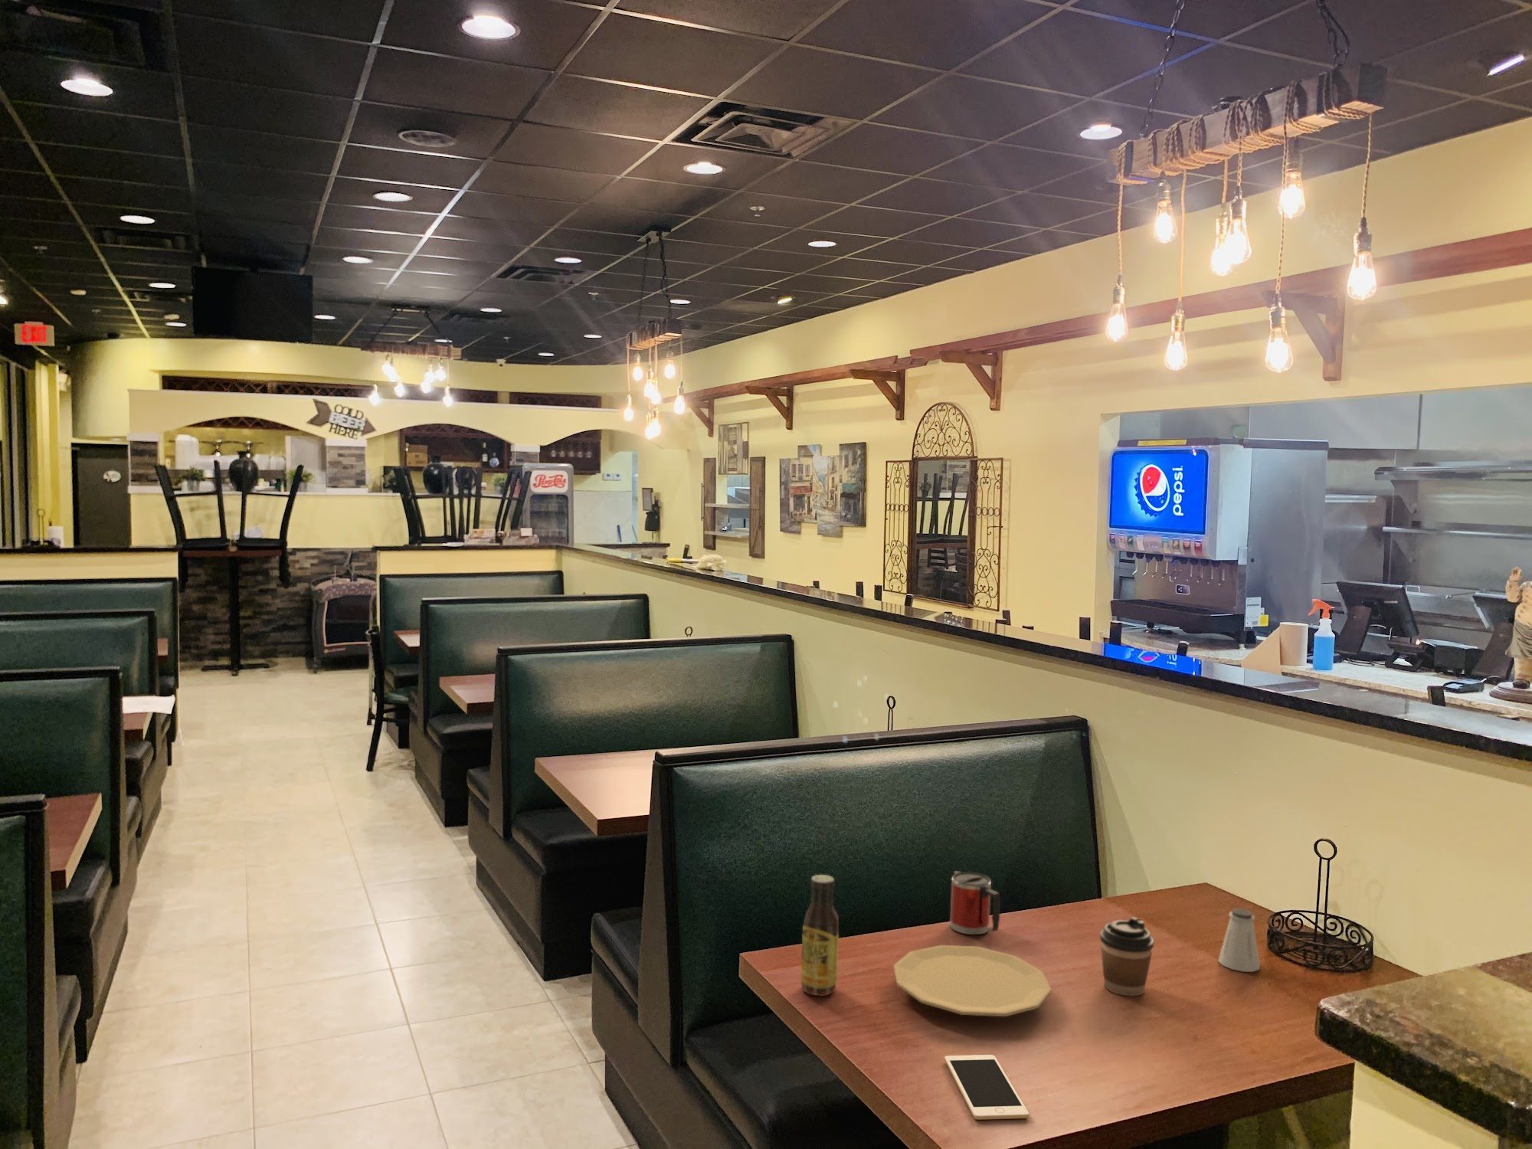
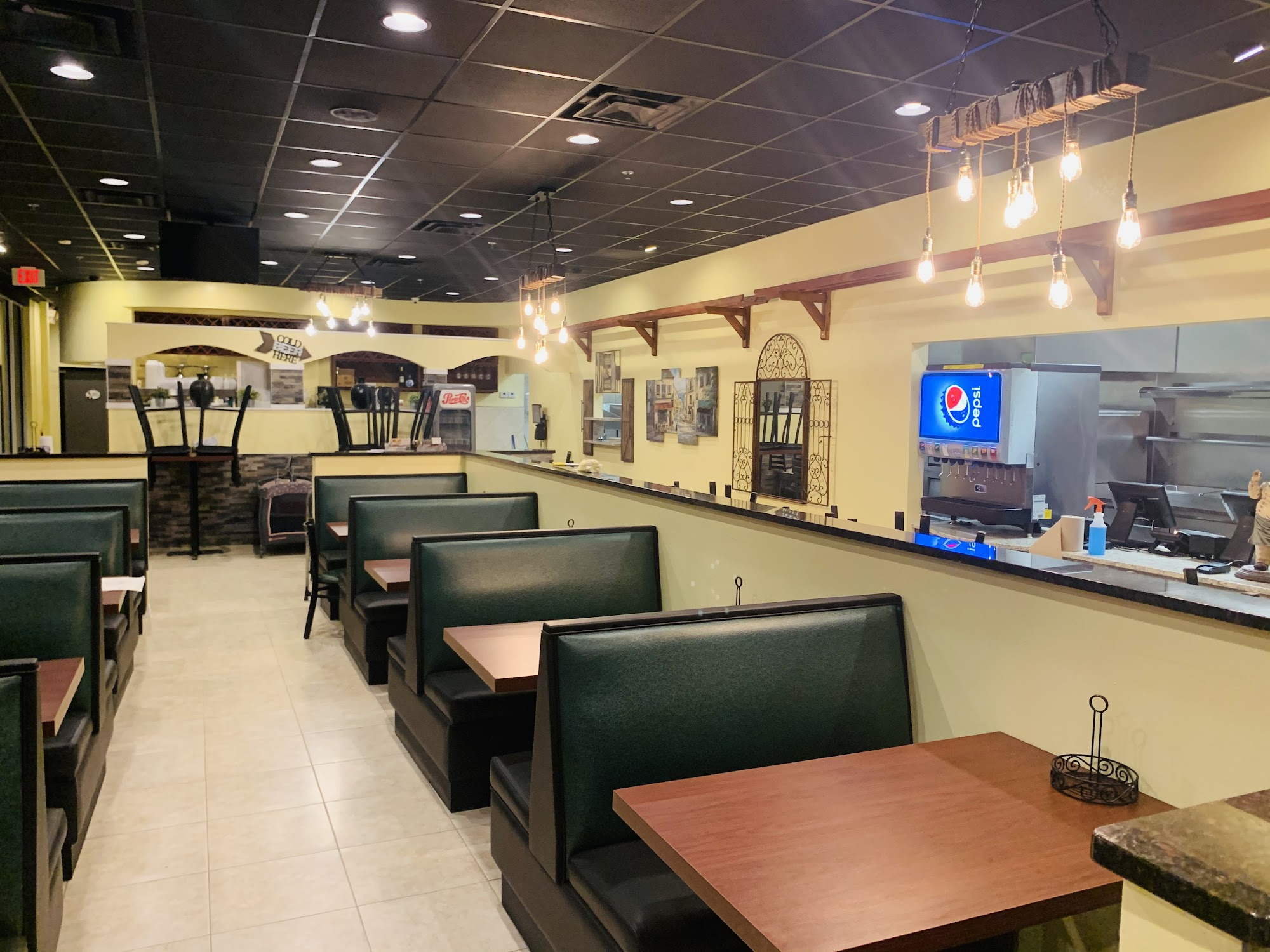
- coffee cup (1125, 955)
- plate (970, 985)
- saltshaker (1240, 938)
- cell phone (984, 1085)
- sauce bottle (820, 934)
- mug (975, 905)
